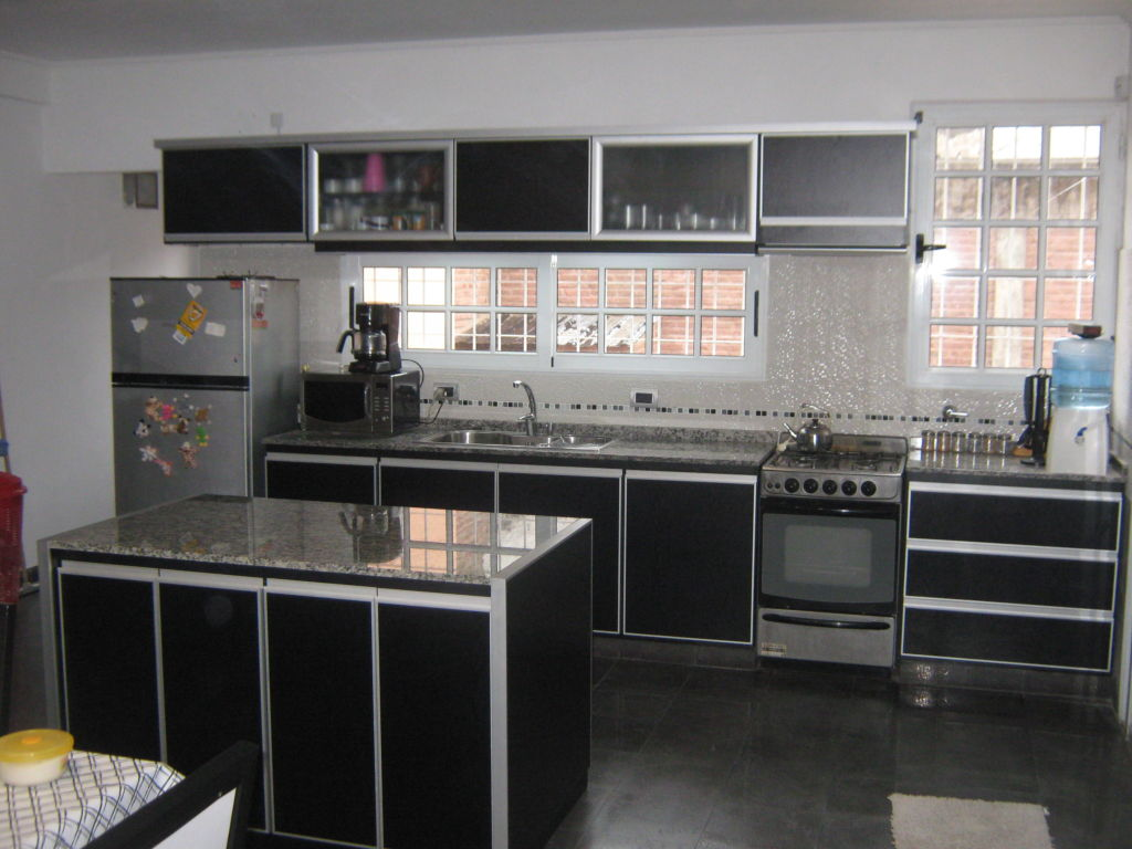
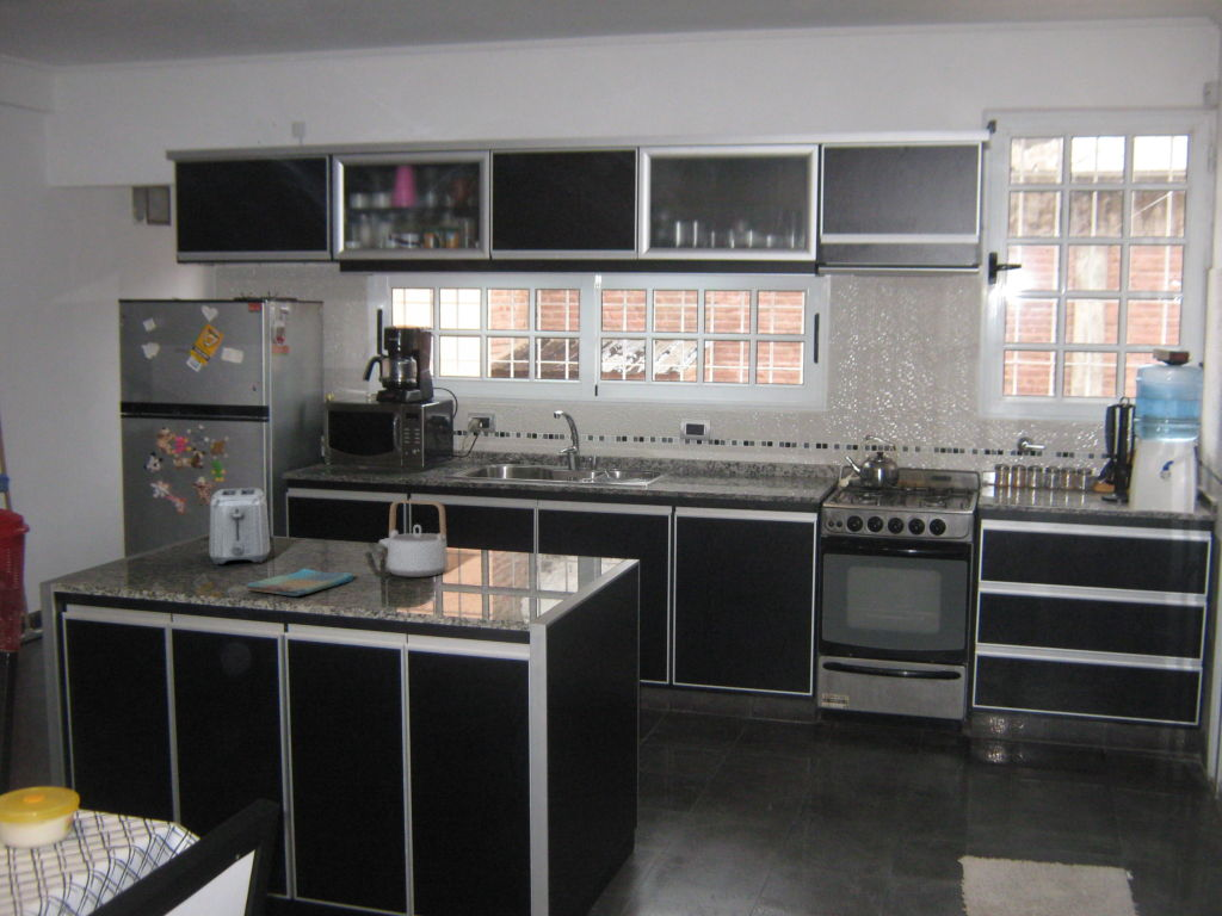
+ dish towel (301, 581)
+ teapot (412, 536)
+ toaster (240, 524)
